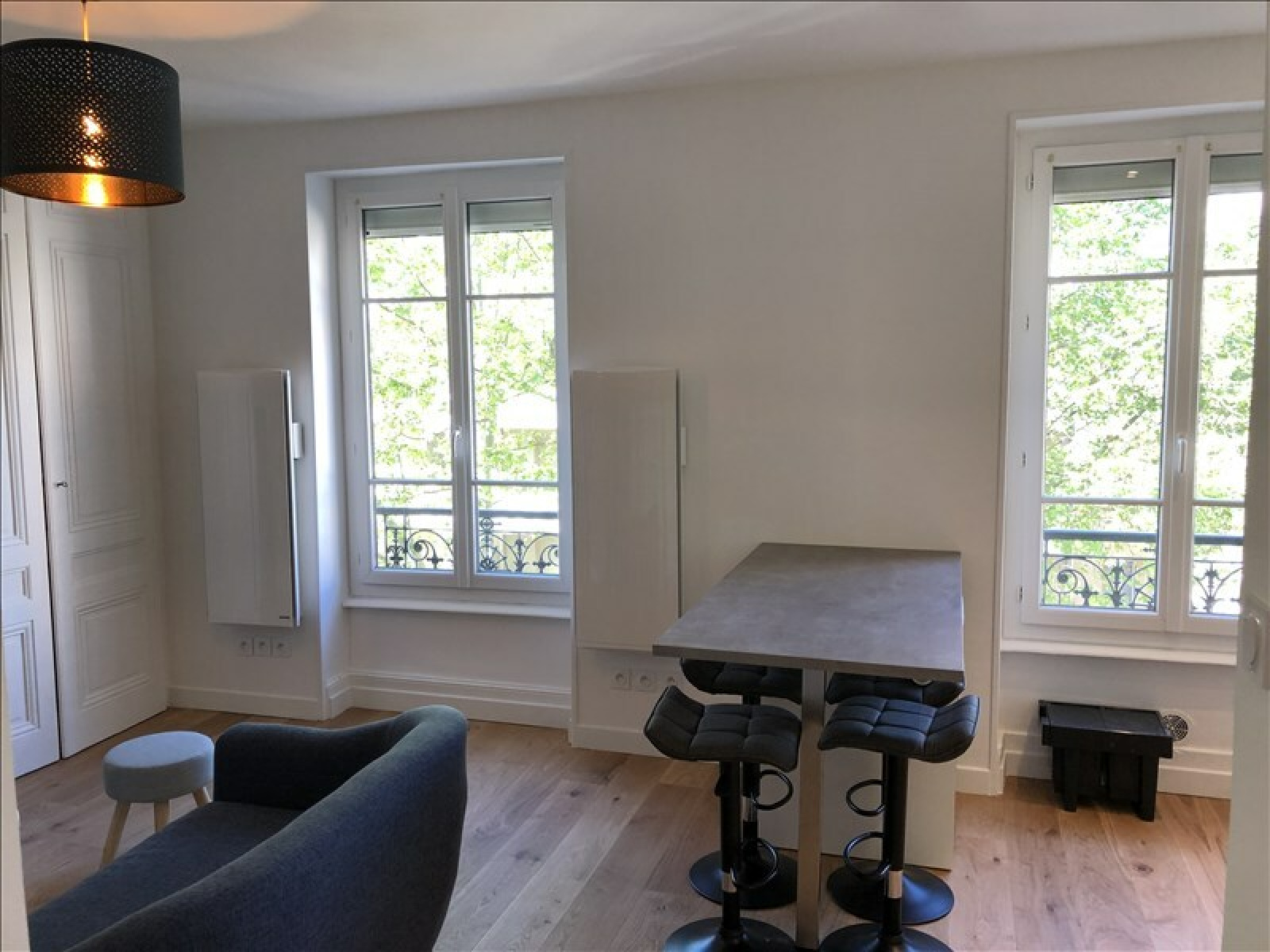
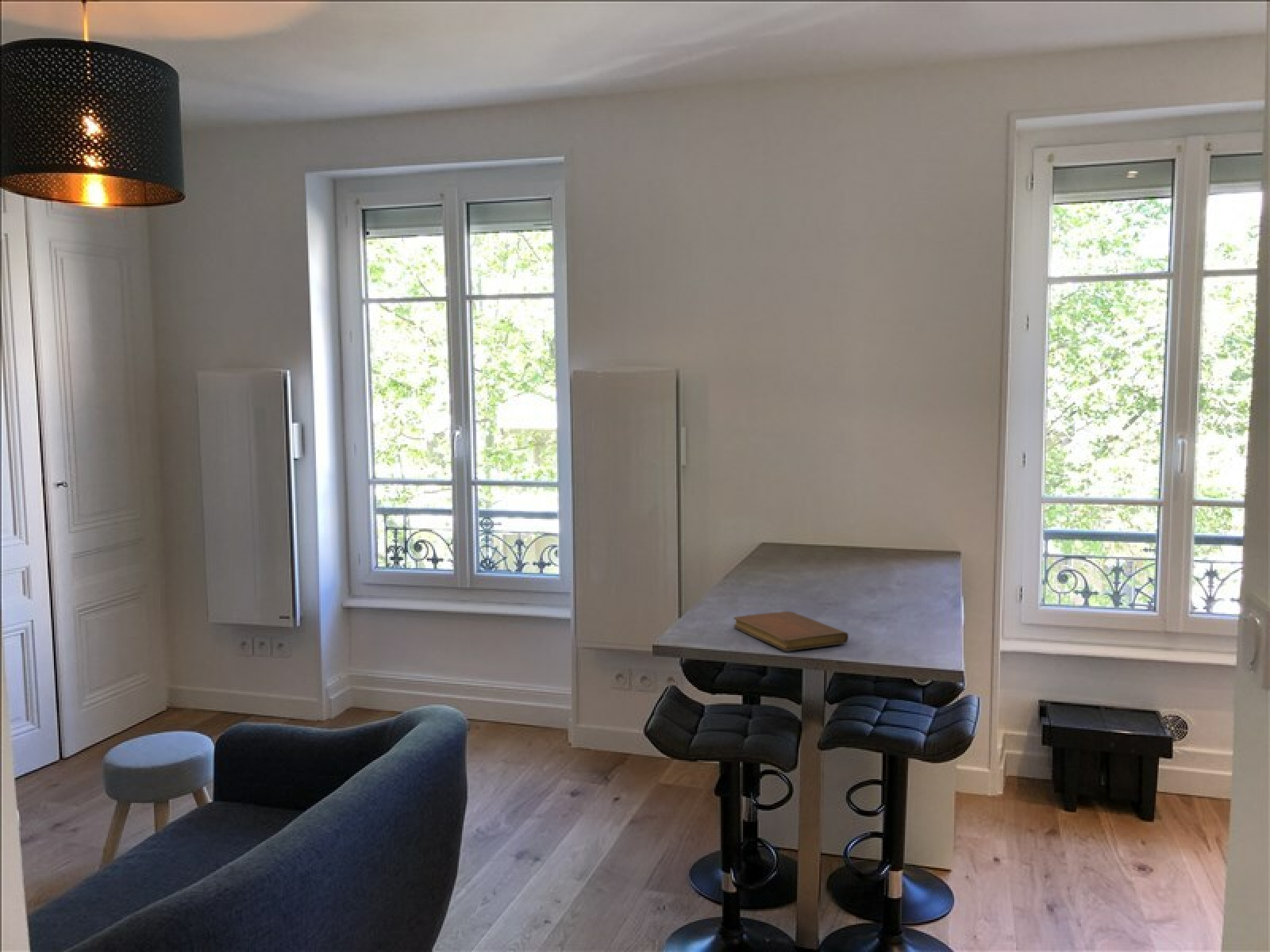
+ notebook (788, 629)
